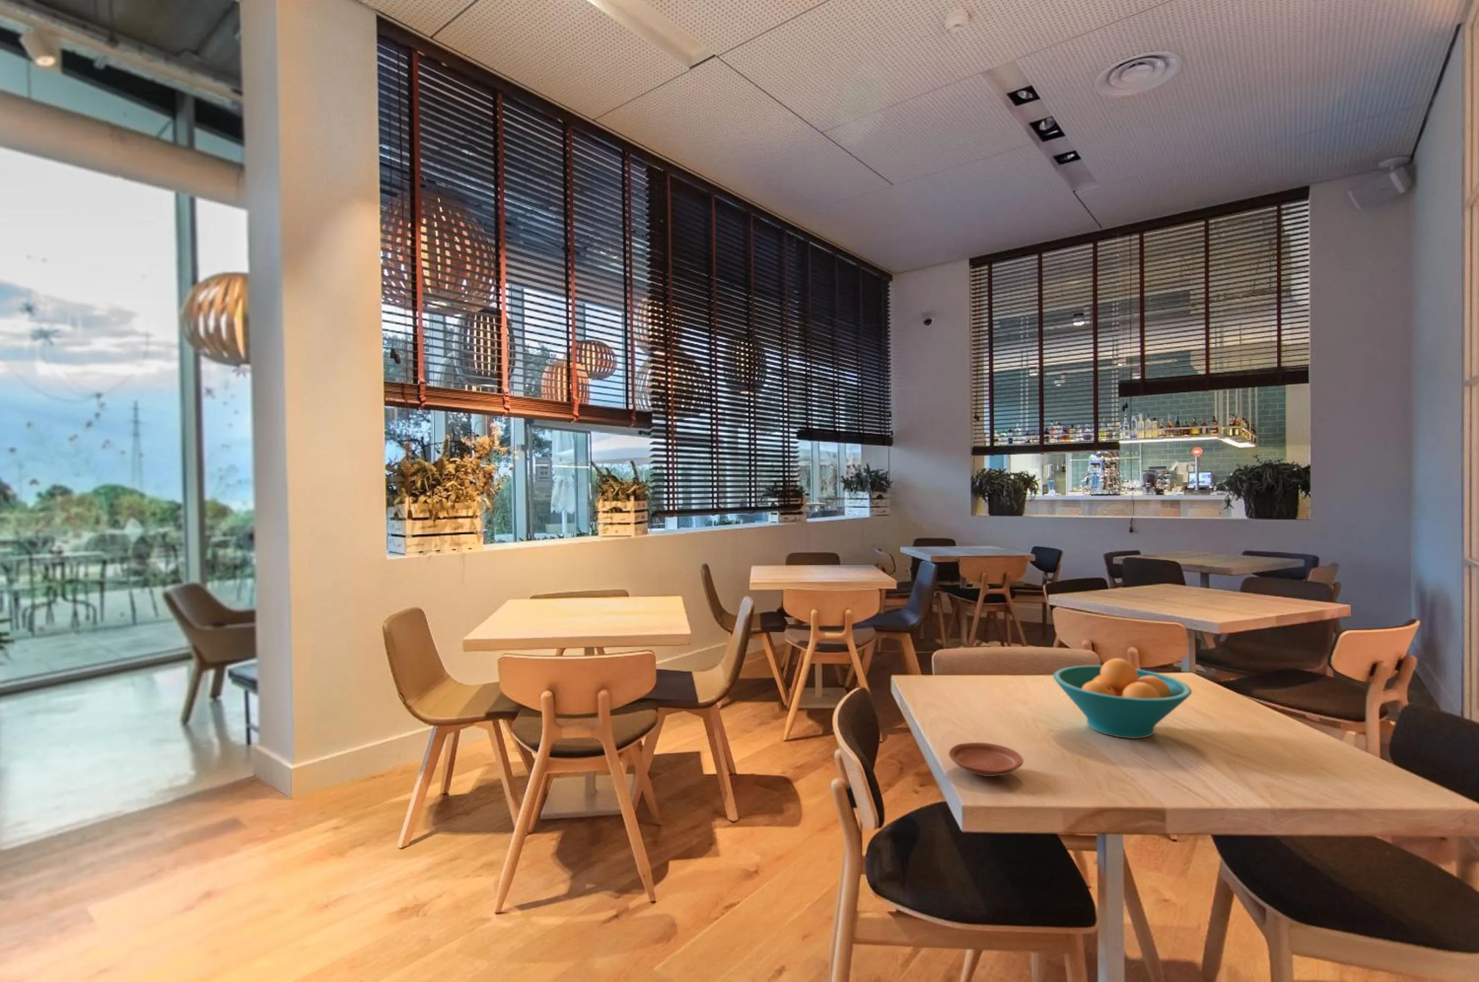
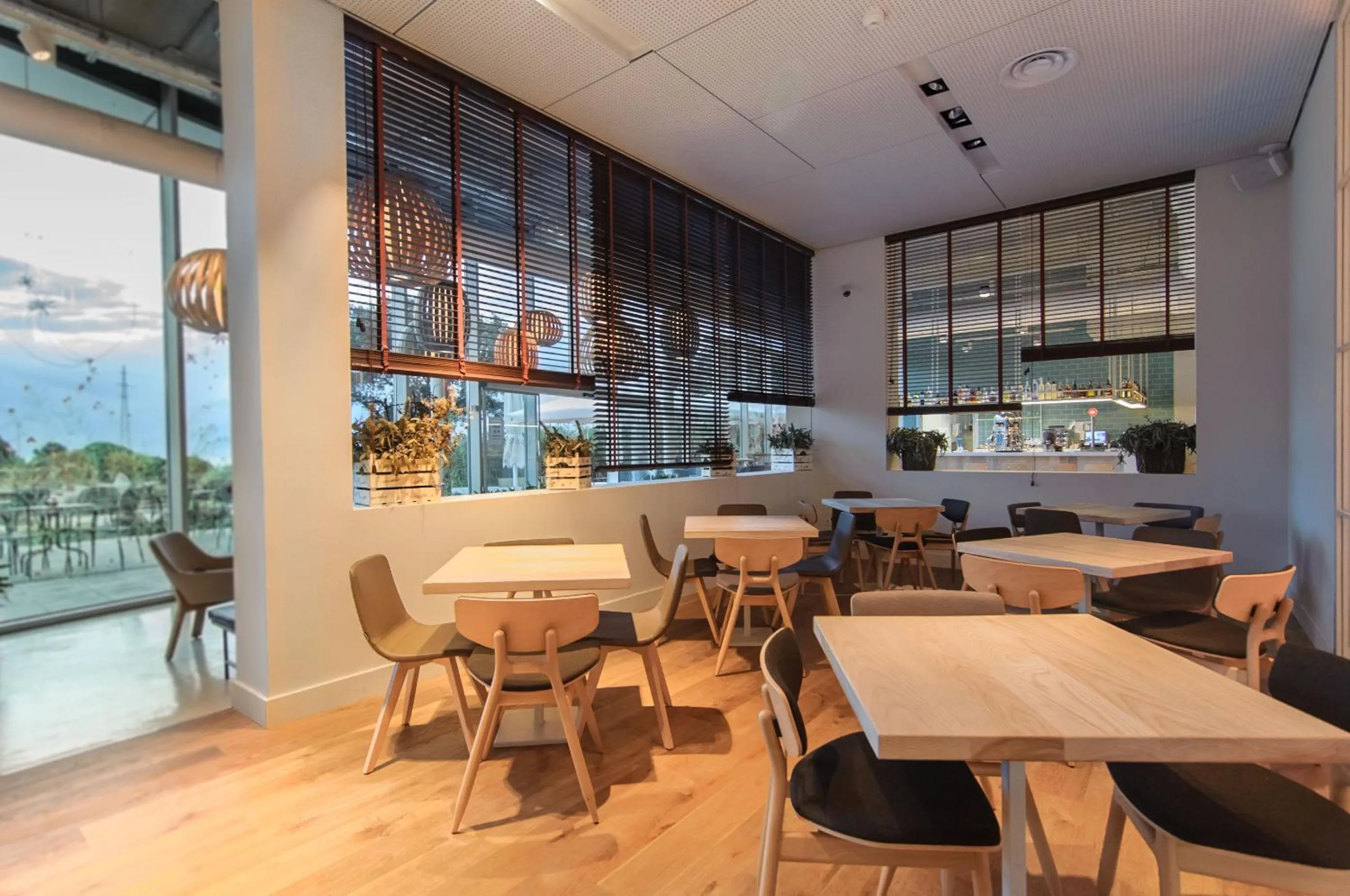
- fruit bowl (1120, 694)
- plate (985, 763)
